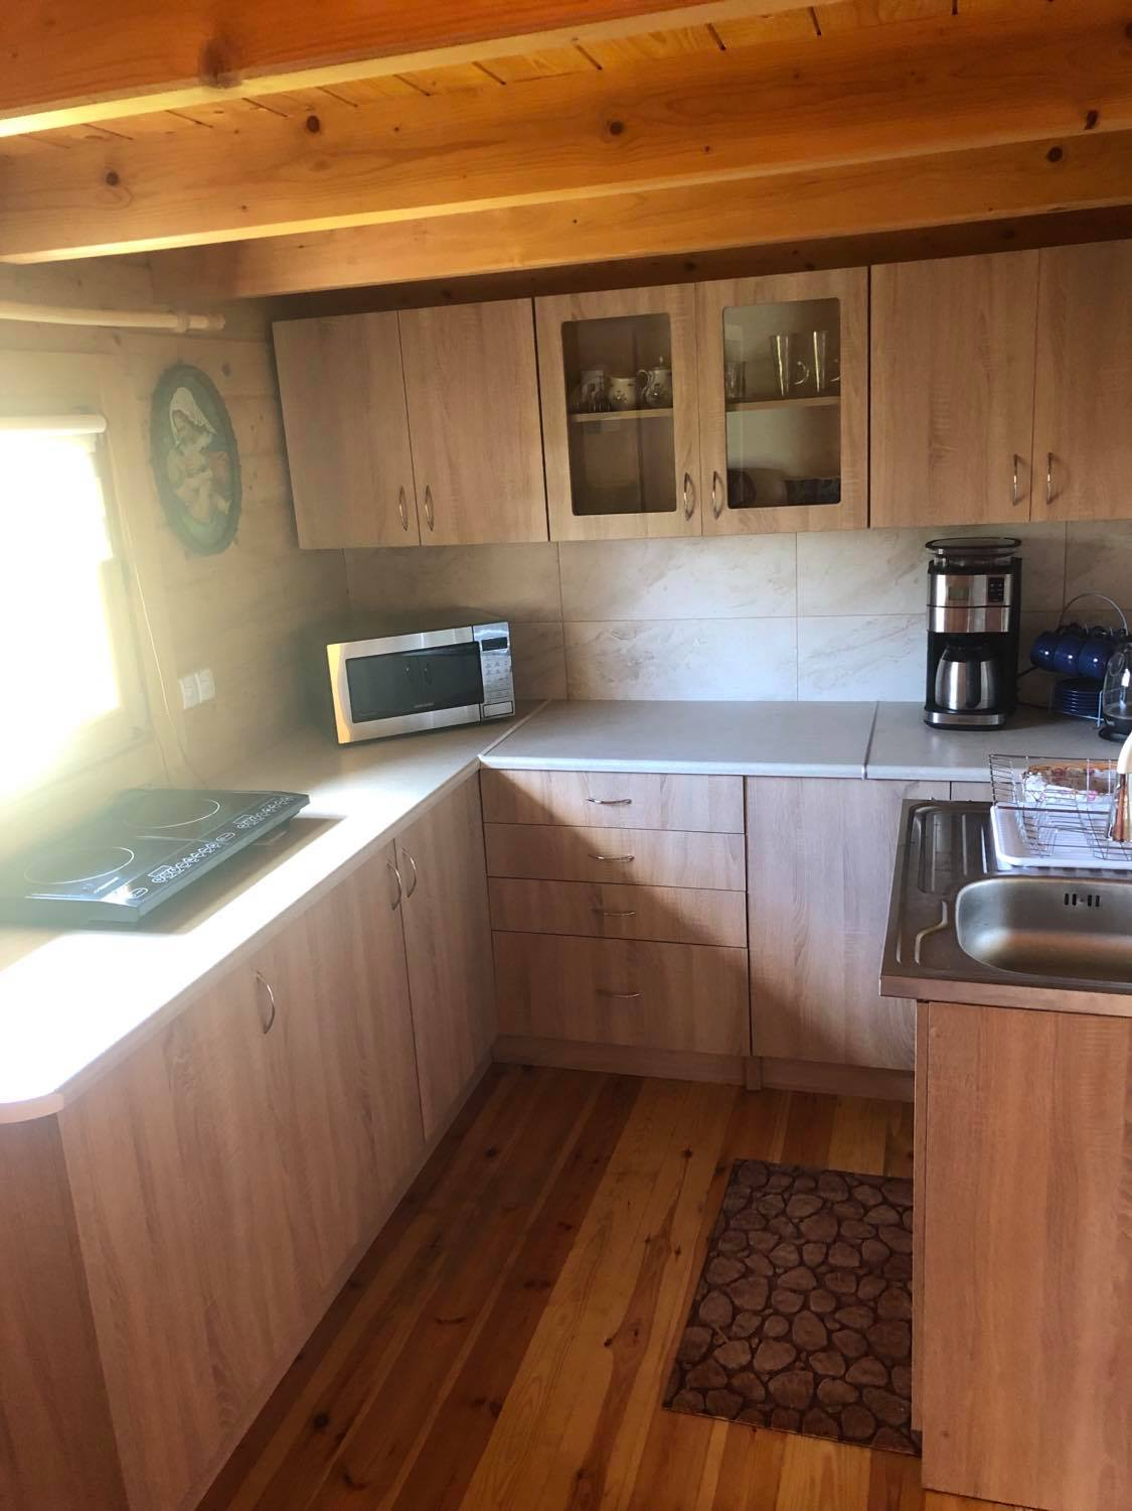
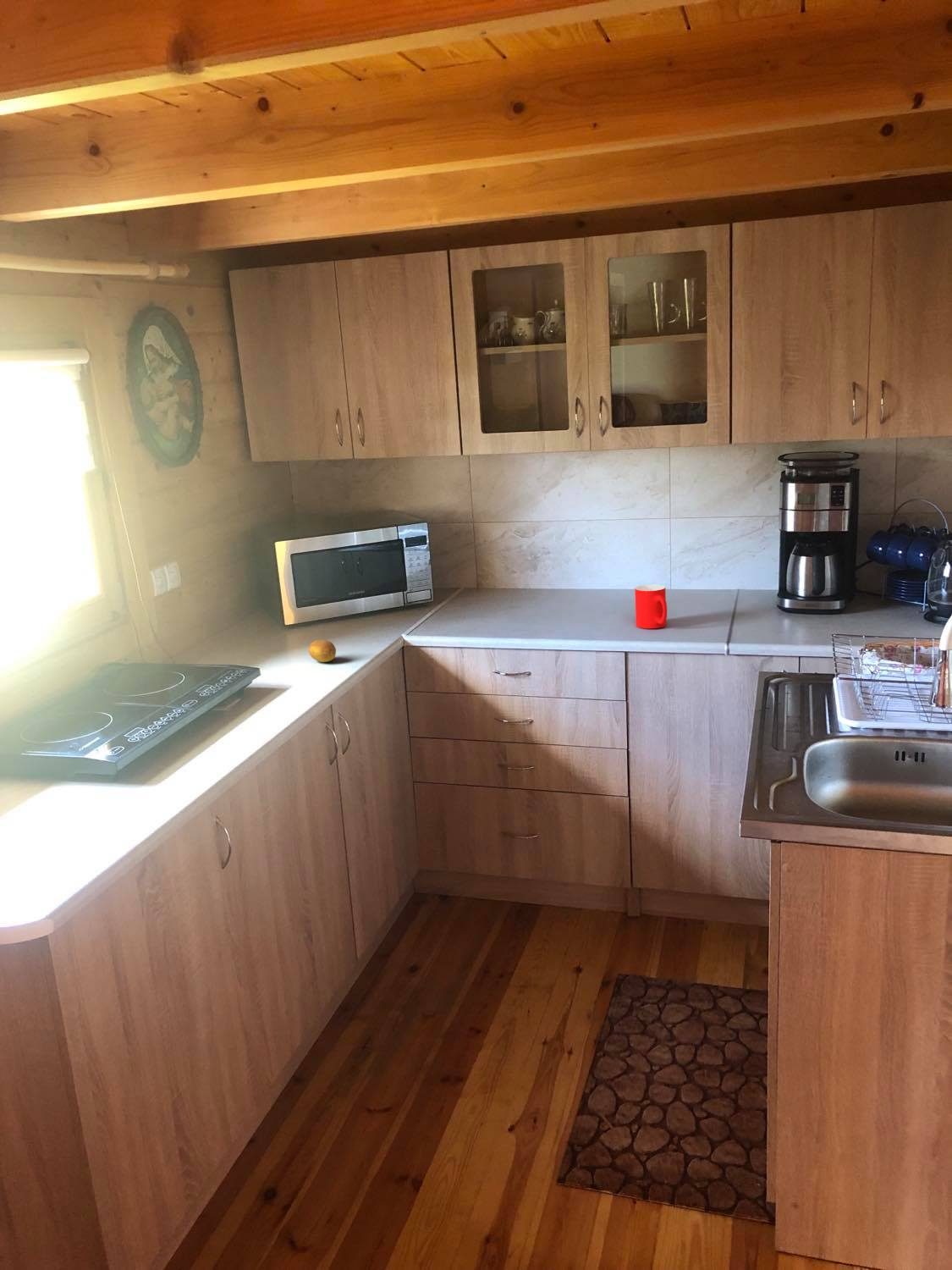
+ fruit (322, 650)
+ cup (653, 607)
